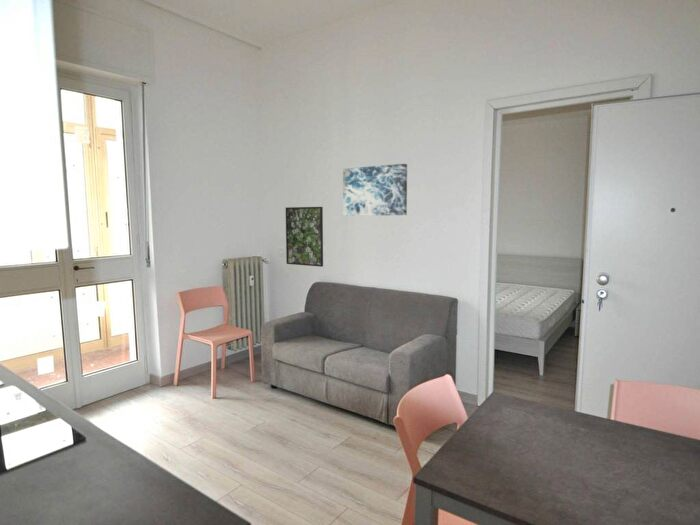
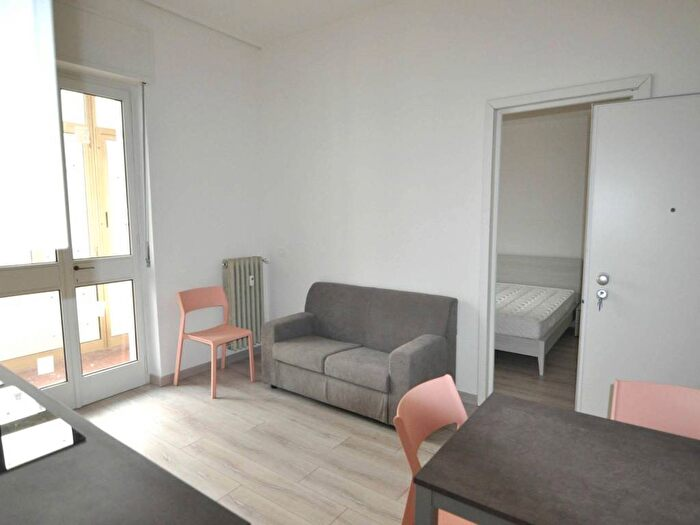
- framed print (303, 236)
- wall art (373, 191)
